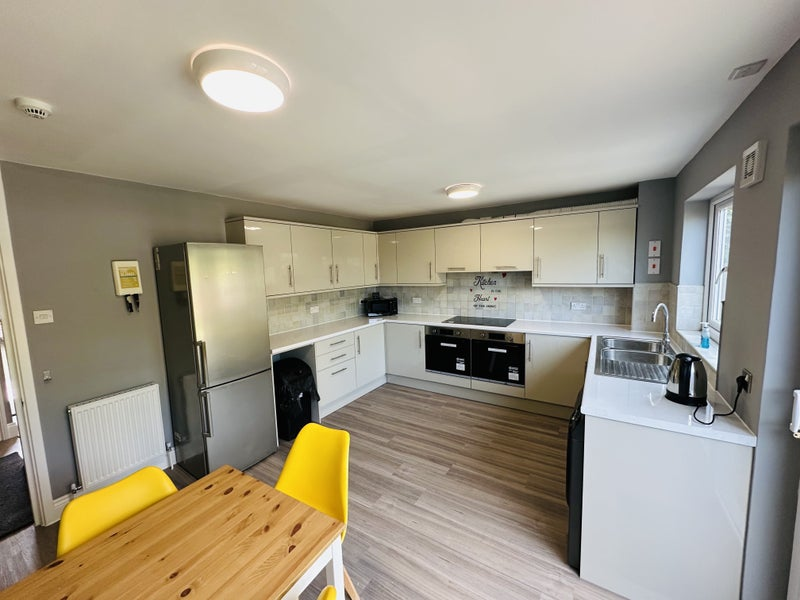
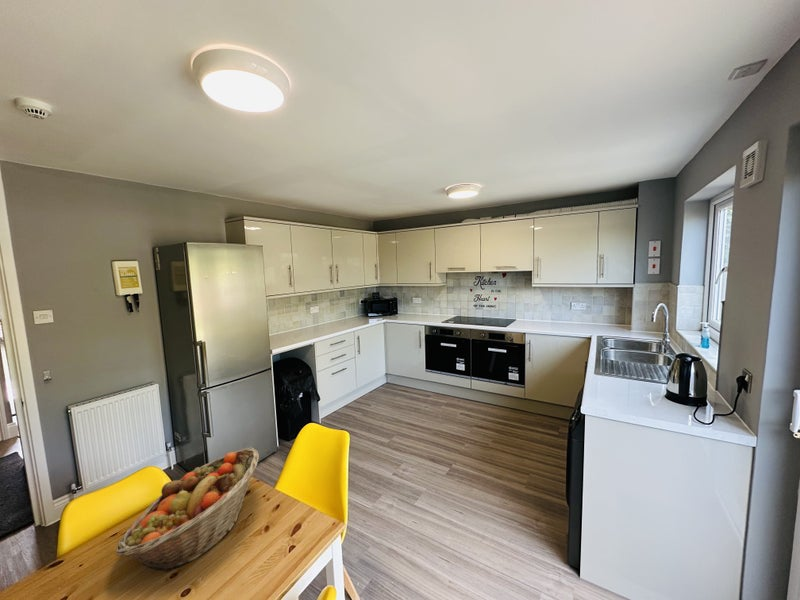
+ fruit basket (199, 501)
